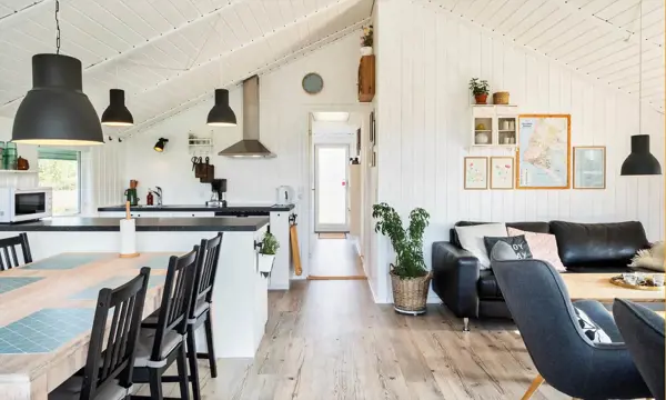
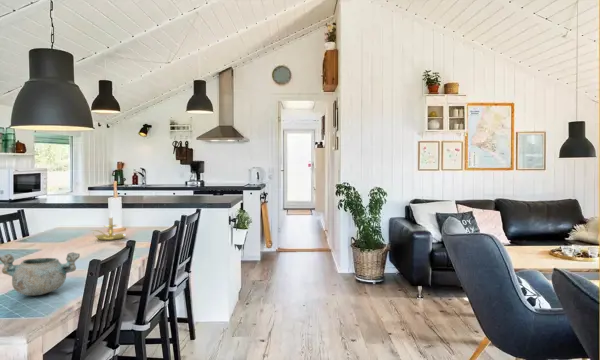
+ decorative bowl (41, 272)
+ candle holder (109, 224)
